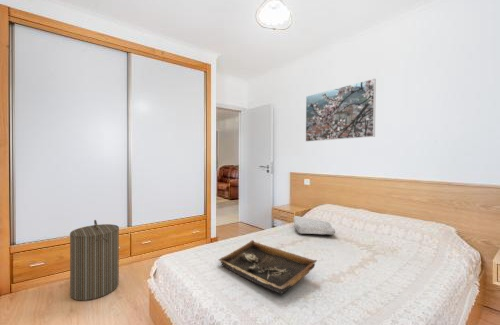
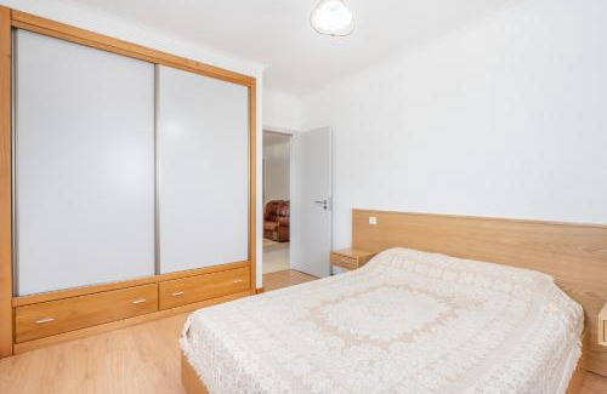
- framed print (336, 114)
- soap bar (312, 226)
- tray (264, 263)
- laundry hamper (95, 254)
